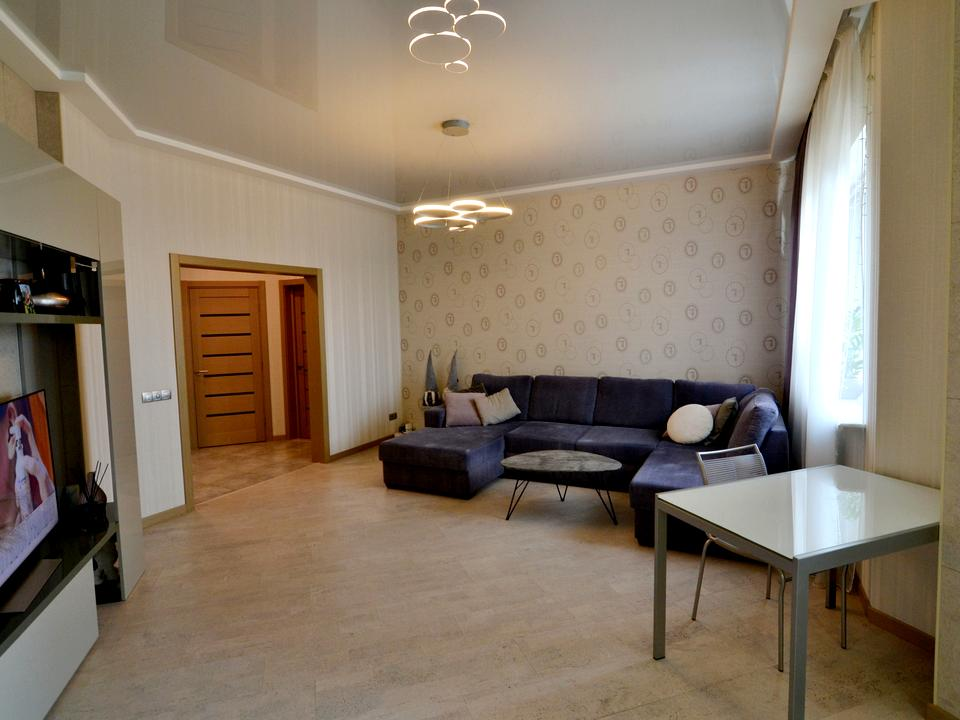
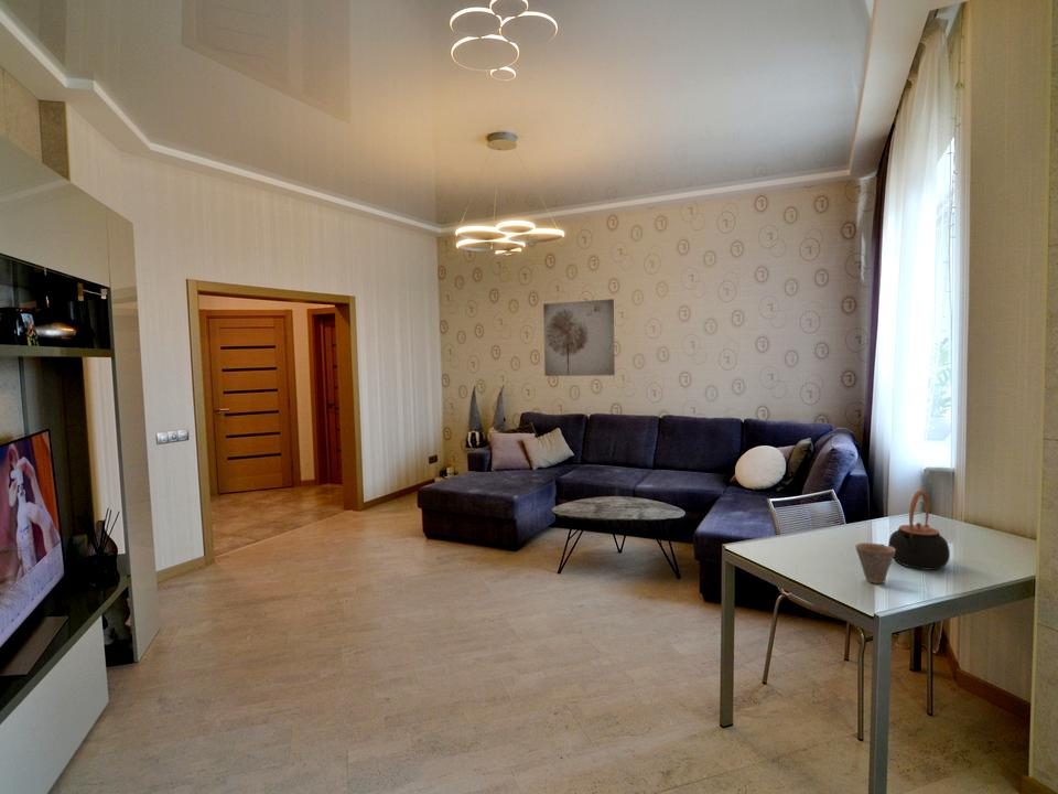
+ wall art (577, 339)
+ teapot (917, 527)
+ cup (874, 564)
